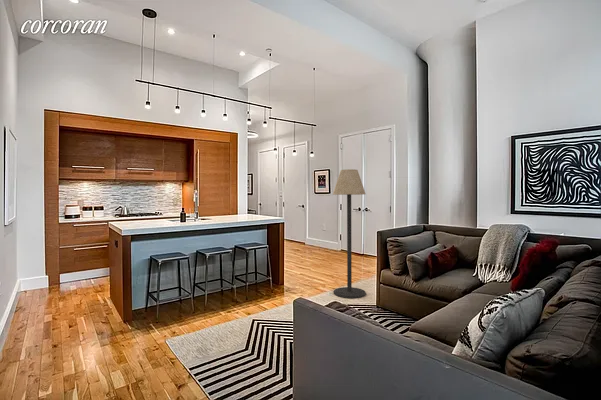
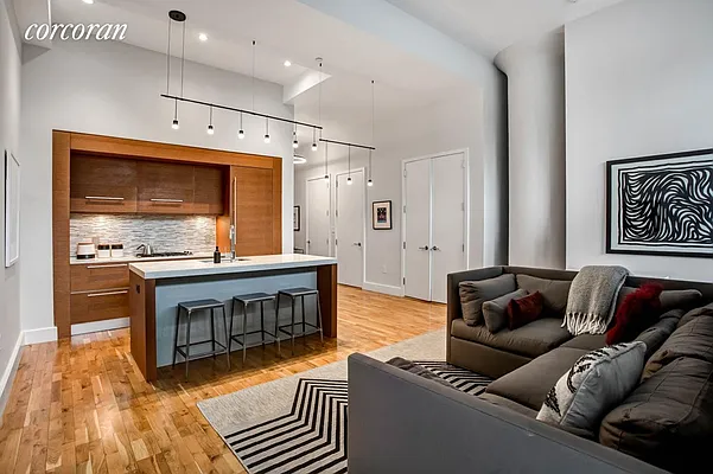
- floor lamp (349, 231)
